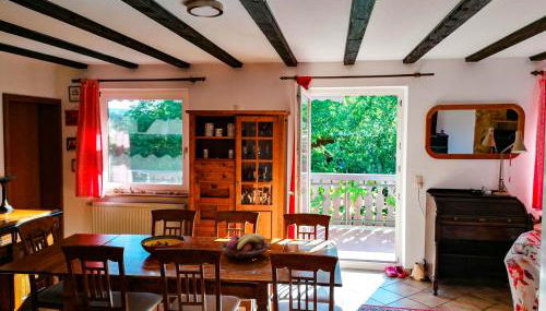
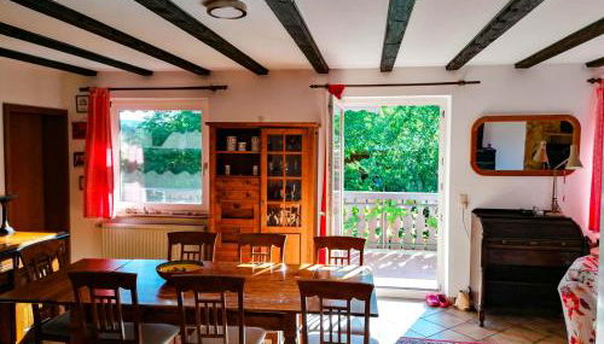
- fruit basket (245, 244)
